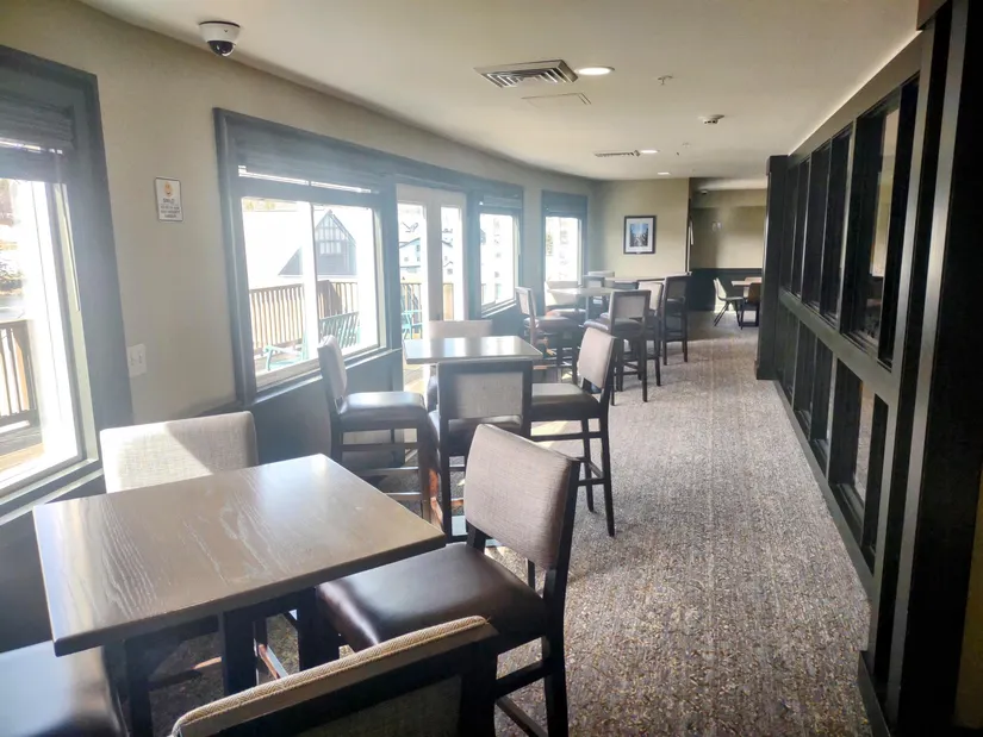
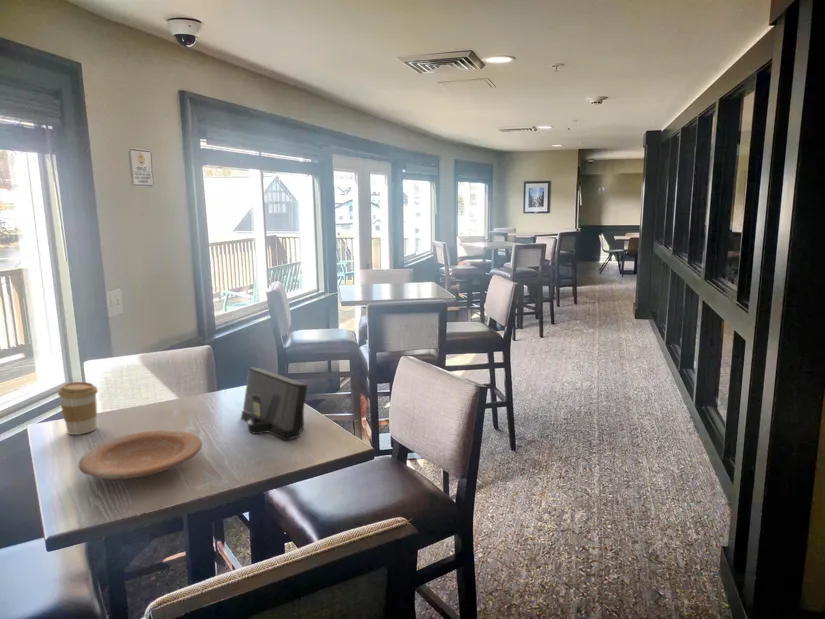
+ speaker (272, 400)
+ plate (143, 458)
+ coffee cup (79, 406)
